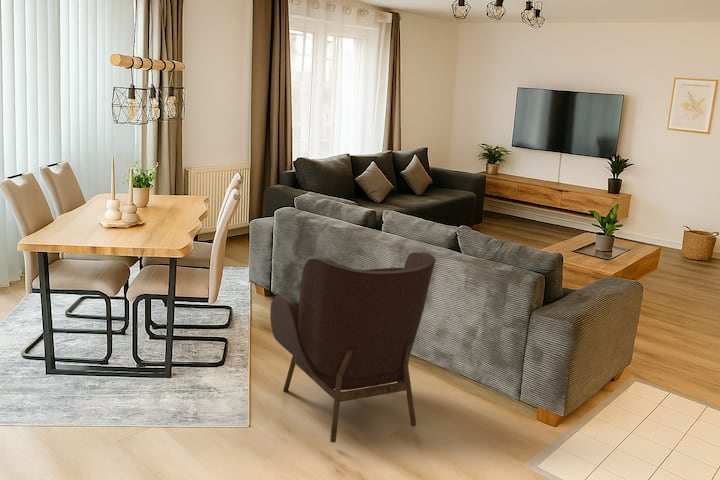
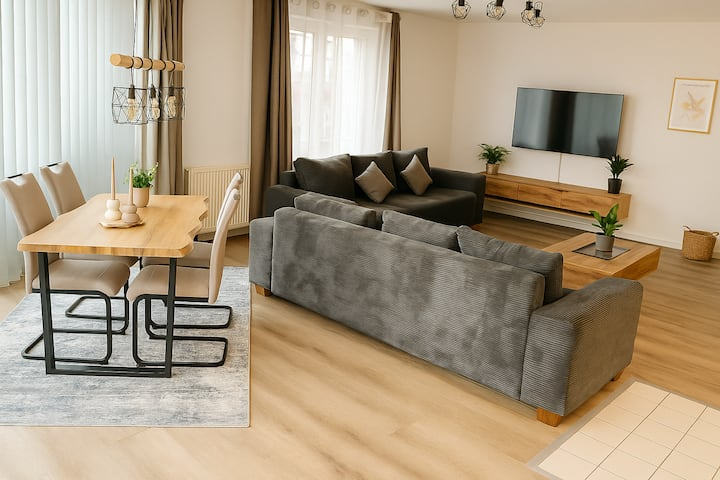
- armchair (351, 329)
